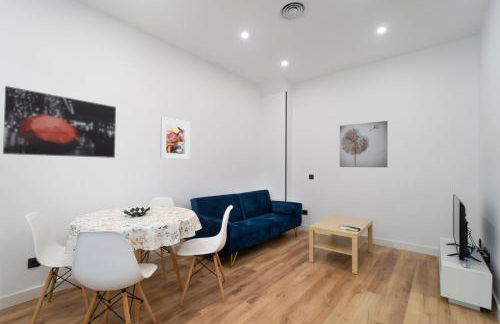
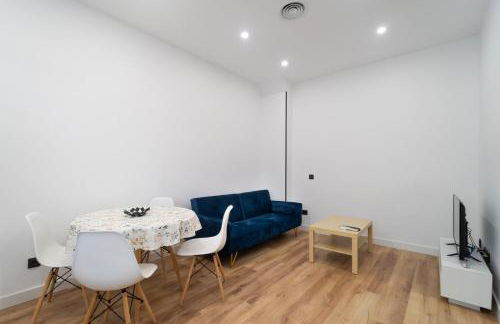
- wall art (67, 127)
- wall art (362, 145)
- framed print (176, 139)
